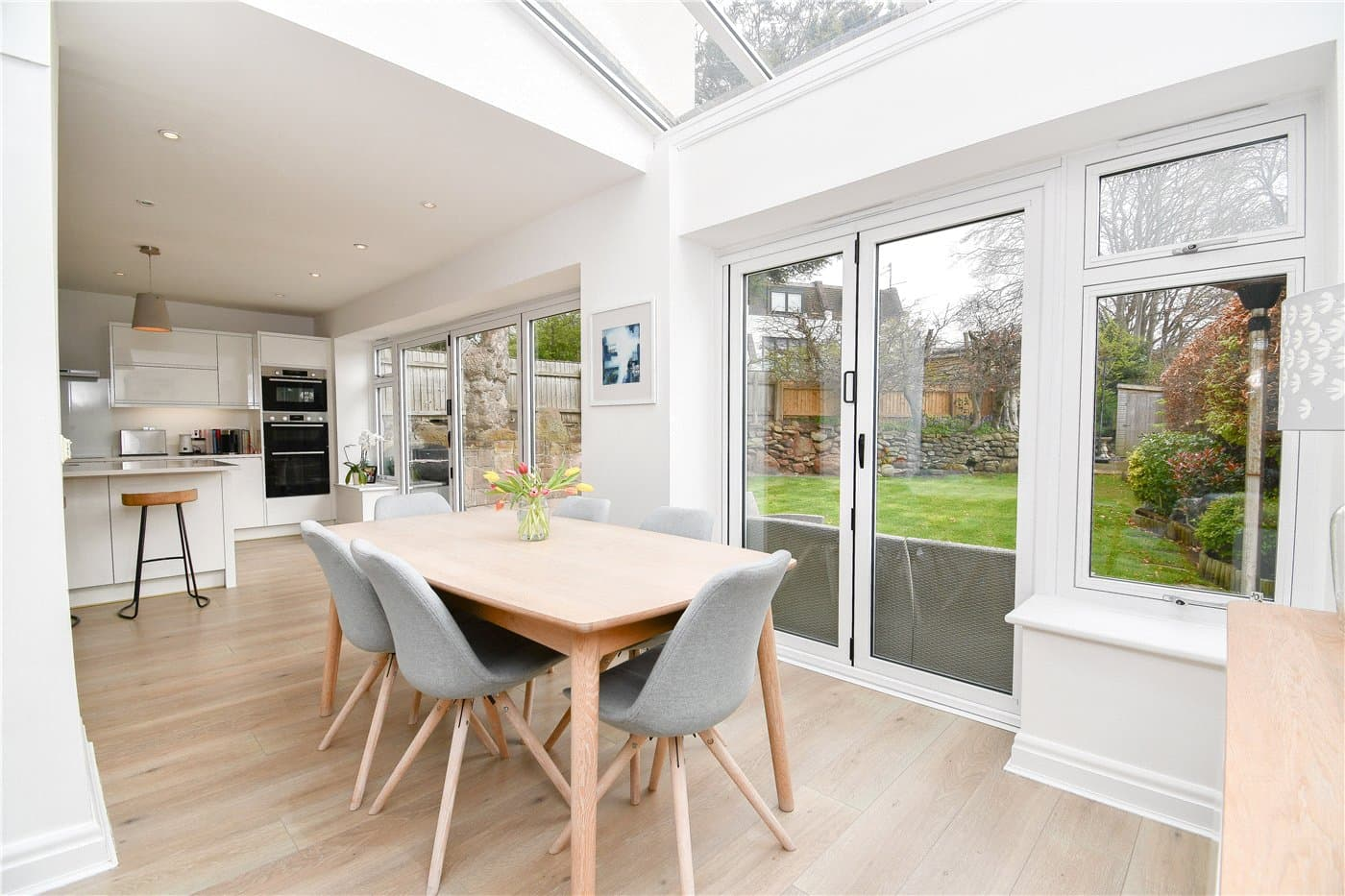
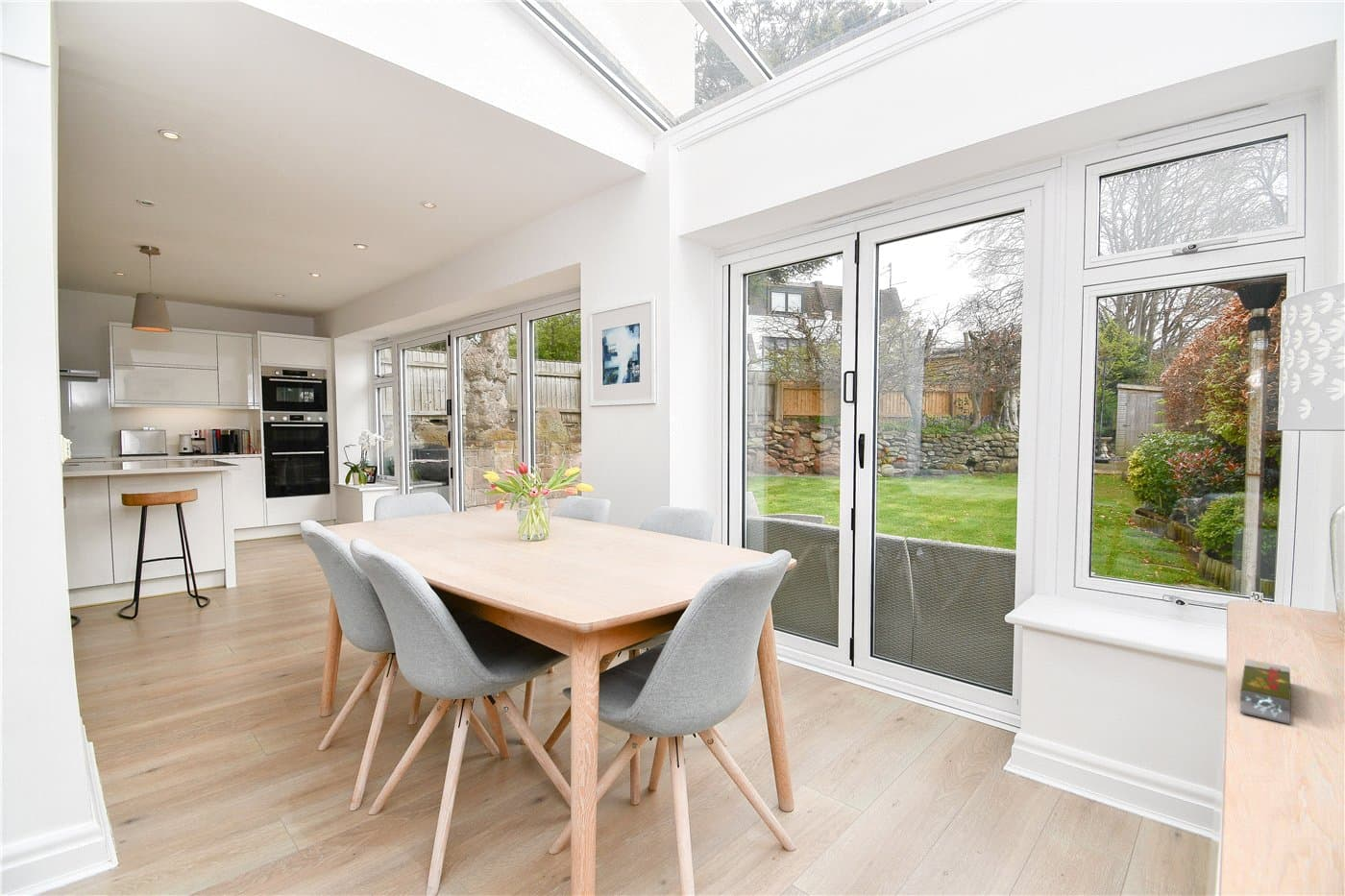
+ matchbox (1265, 686)
